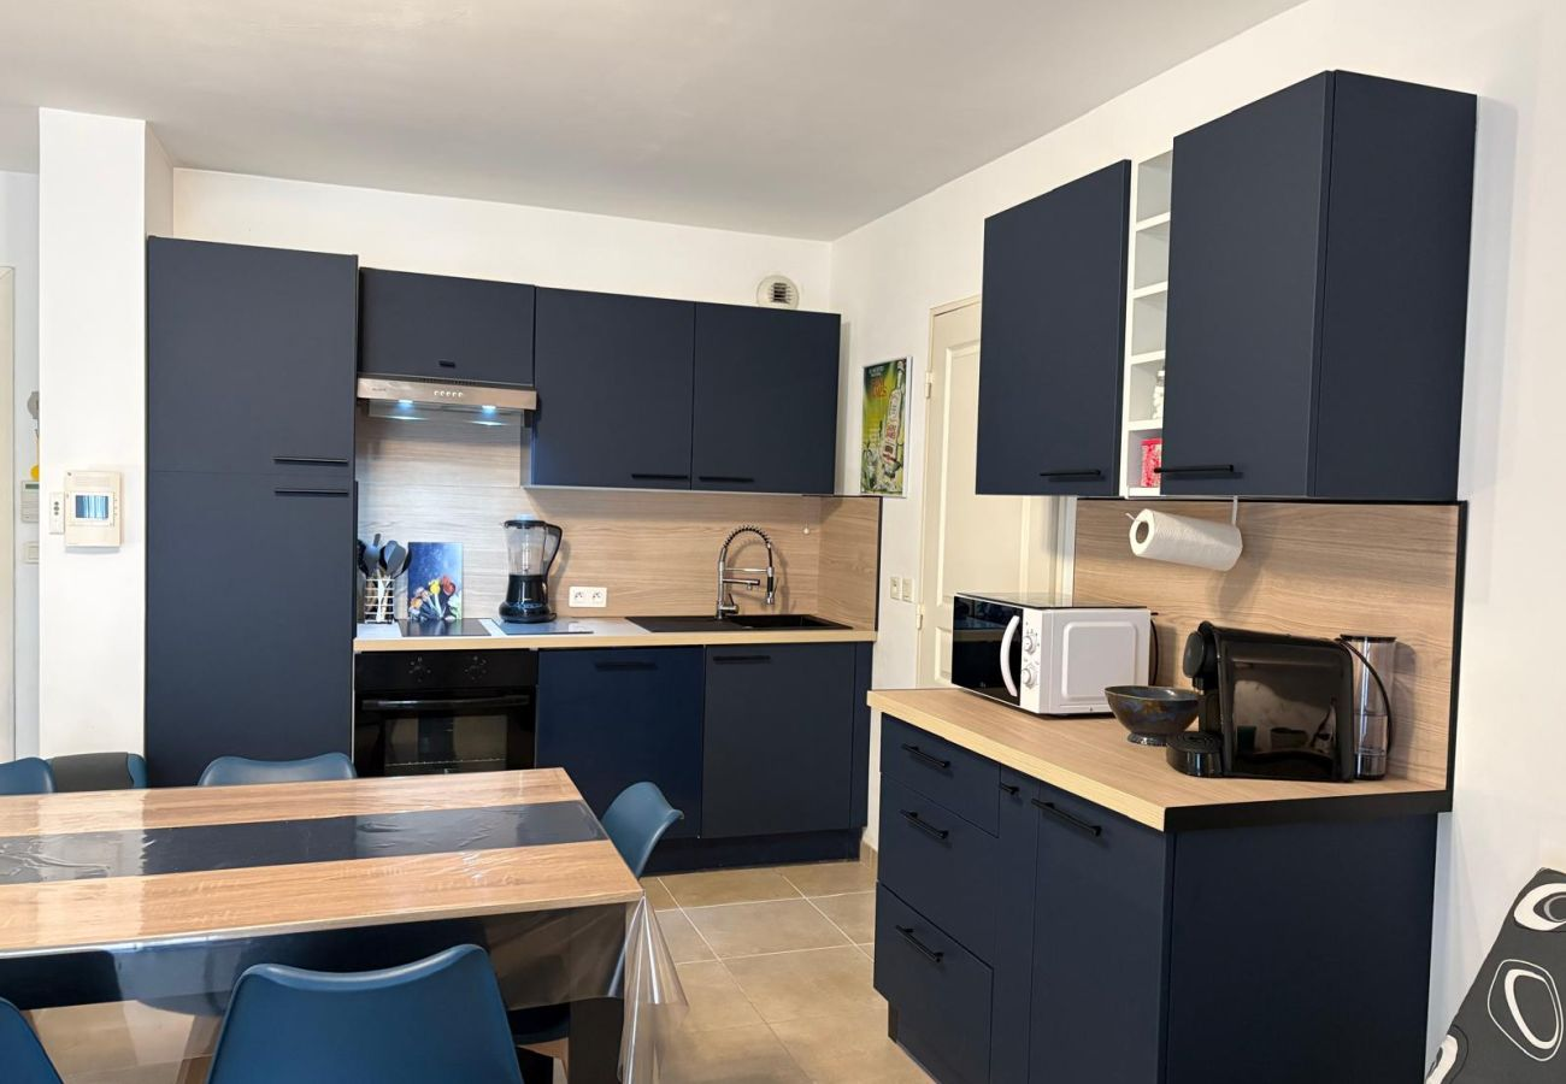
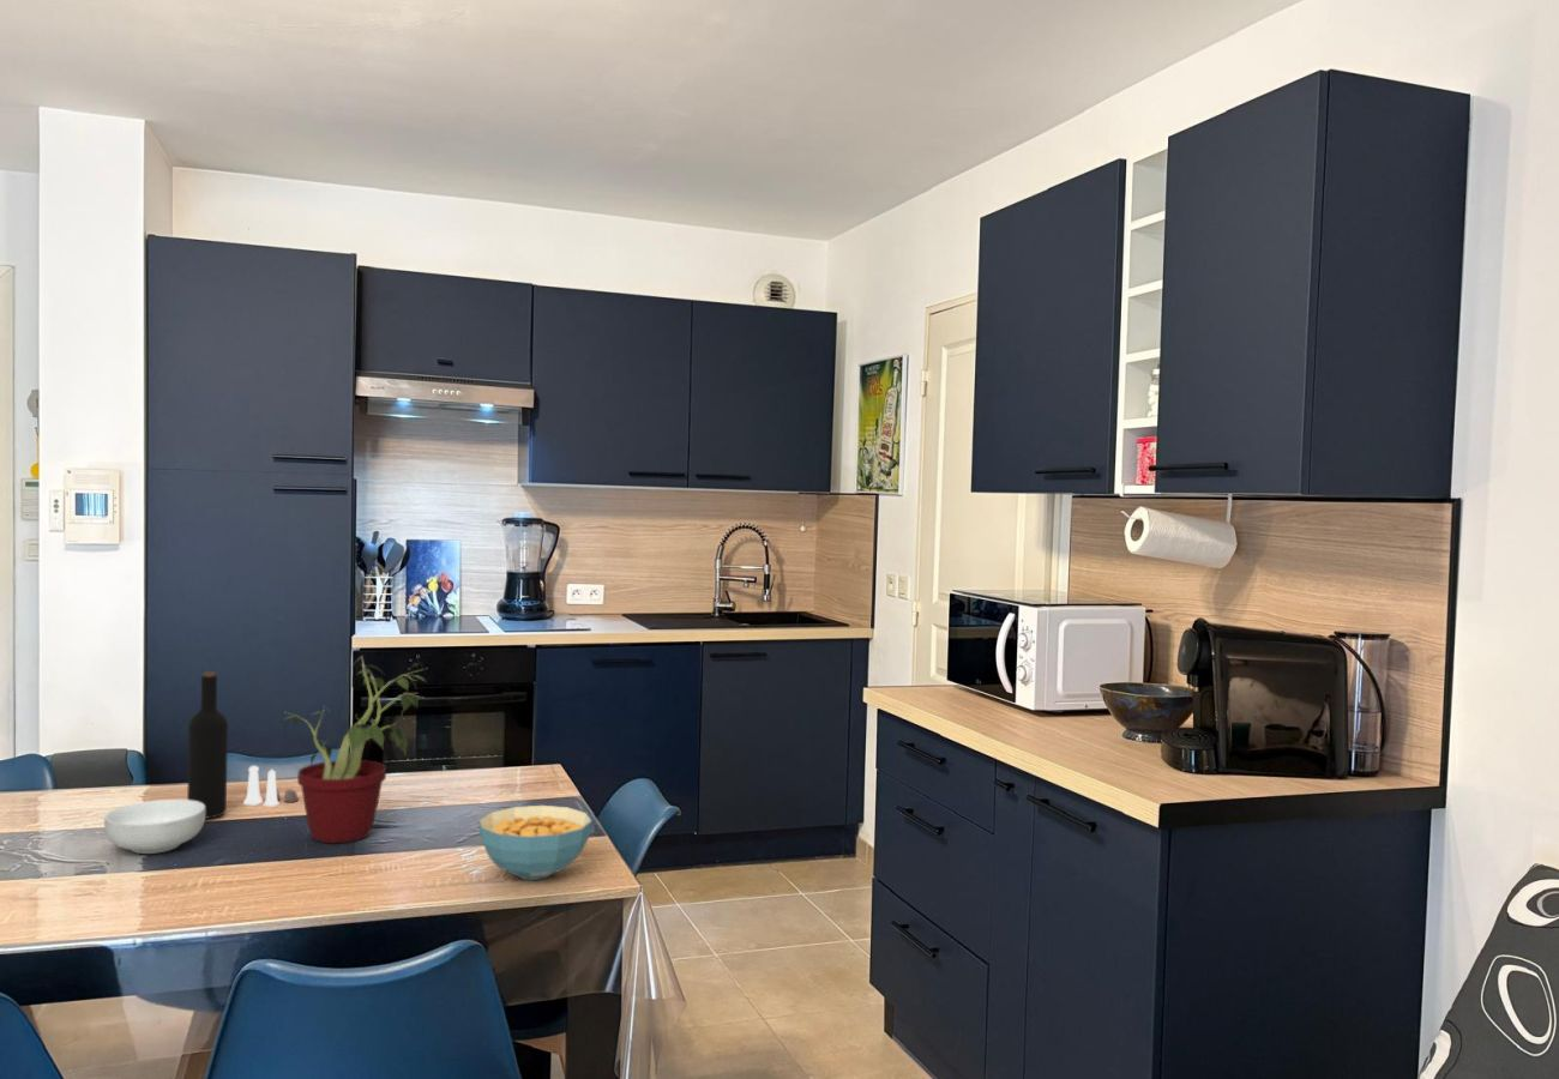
+ wine bottle (207, 743)
+ salt and pepper shaker set (267, 783)
+ potted plant (367, 740)
+ cereal bowl (155, 828)
+ cereal bowl (535, 846)
